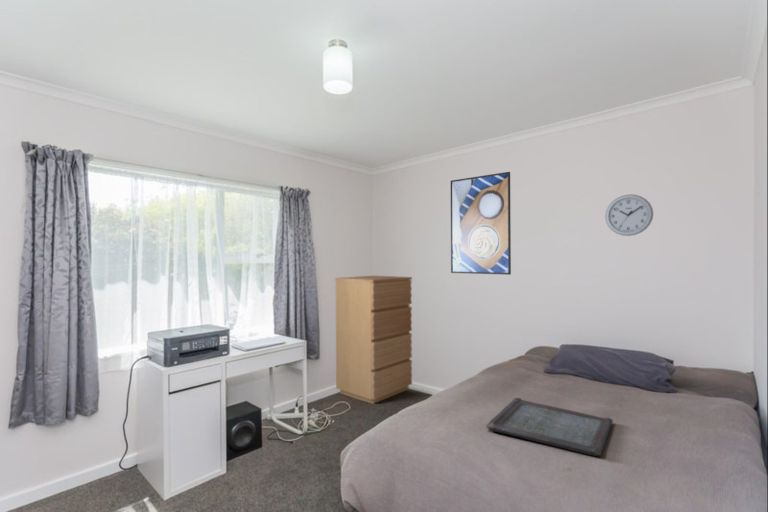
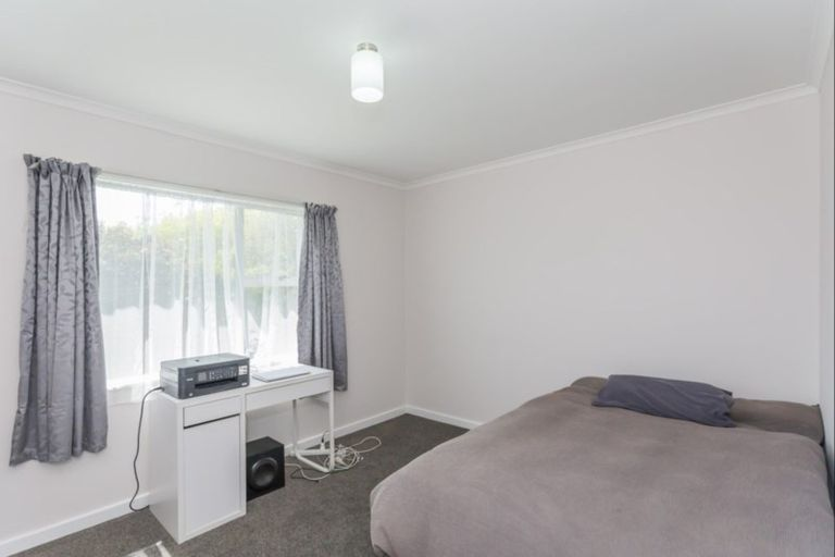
- serving tray (550, 423)
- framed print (479, 225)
- dresser (374, 334)
- wall clock (628, 215)
